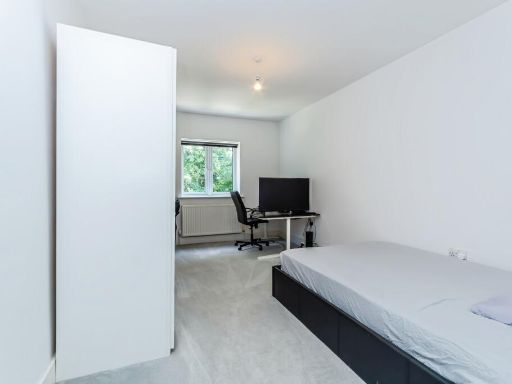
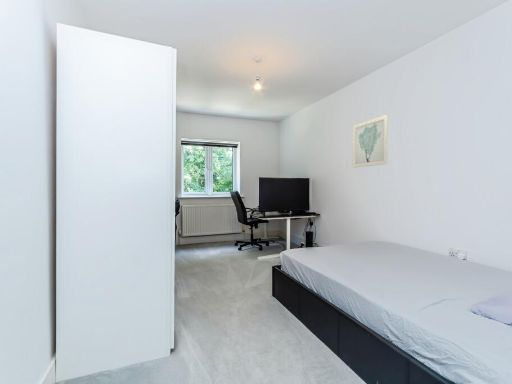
+ wall art (368, 143)
